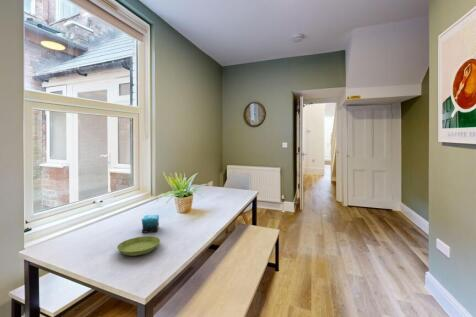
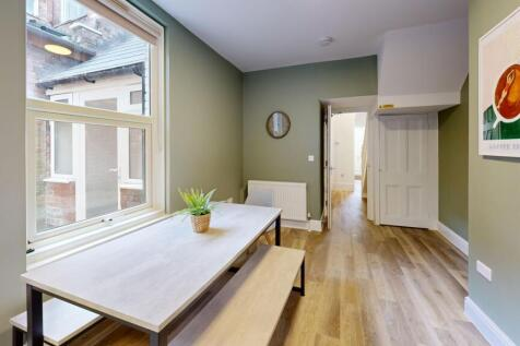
- candle (150, 220)
- saucer (139, 246)
